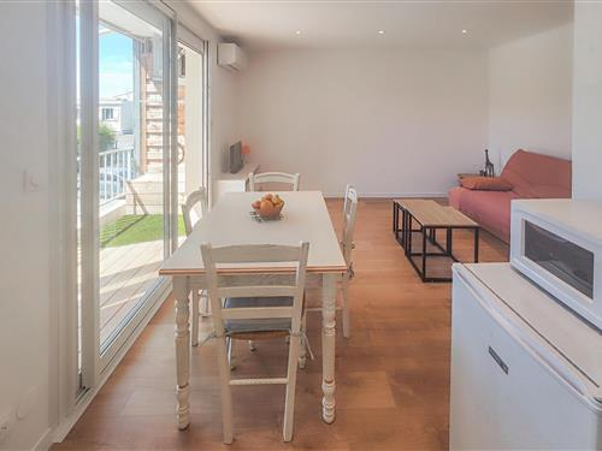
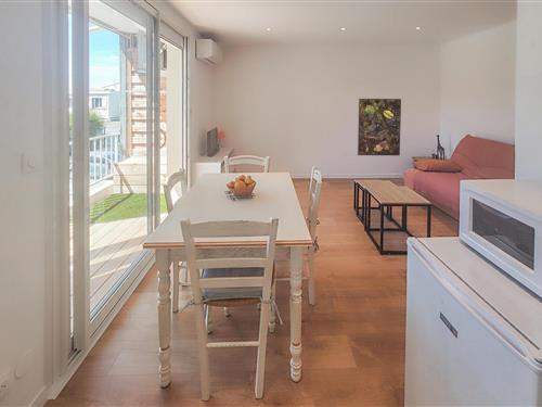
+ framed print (378, 127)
